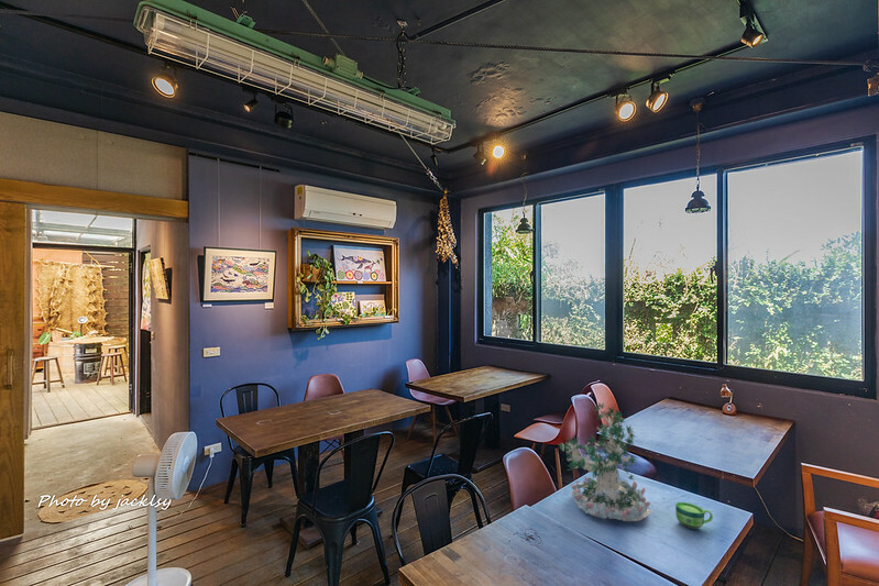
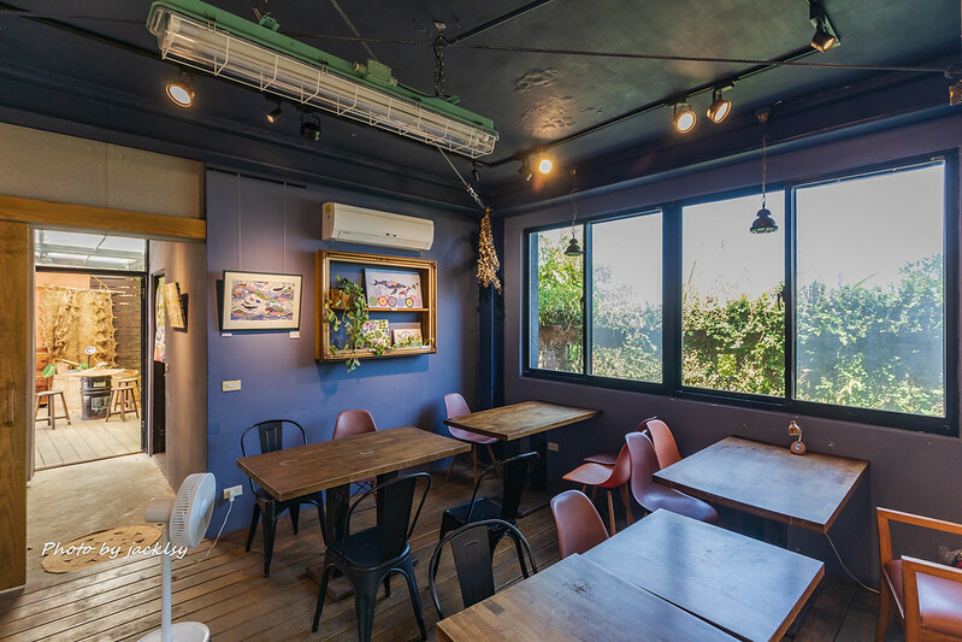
- cup (693, 516)
- plant (606, 457)
